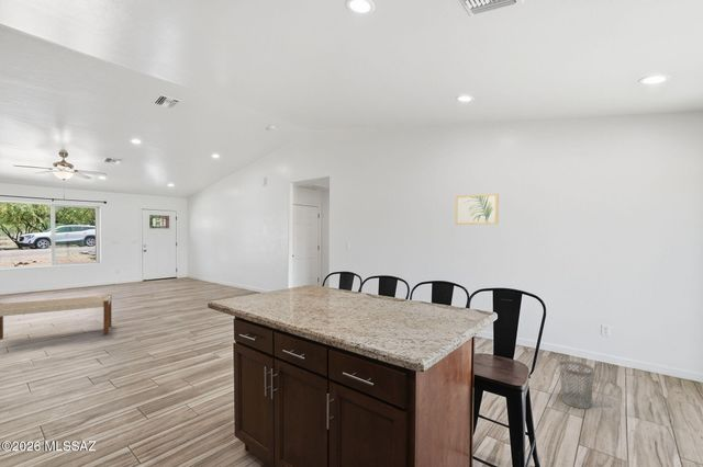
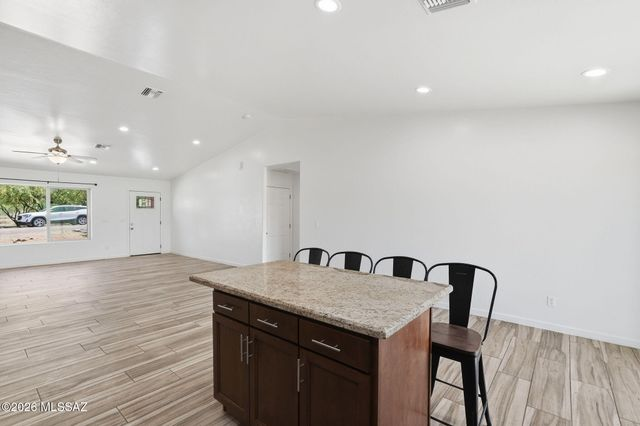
- bench (54, 310)
- wall art (476, 209)
- wastebasket (576, 384)
